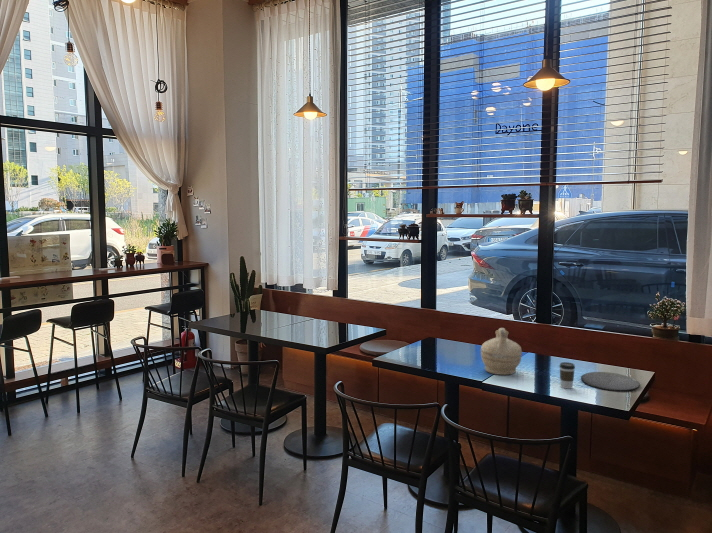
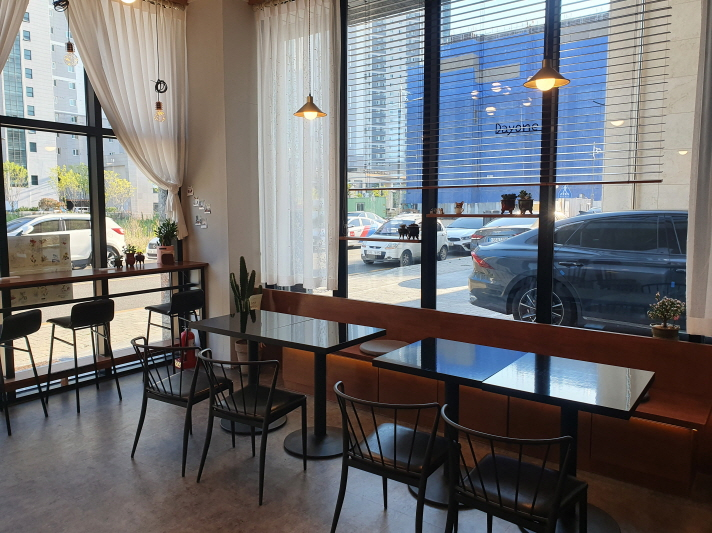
- teapot (501, 349)
- plate (609, 381)
- coffee cup (566, 375)
